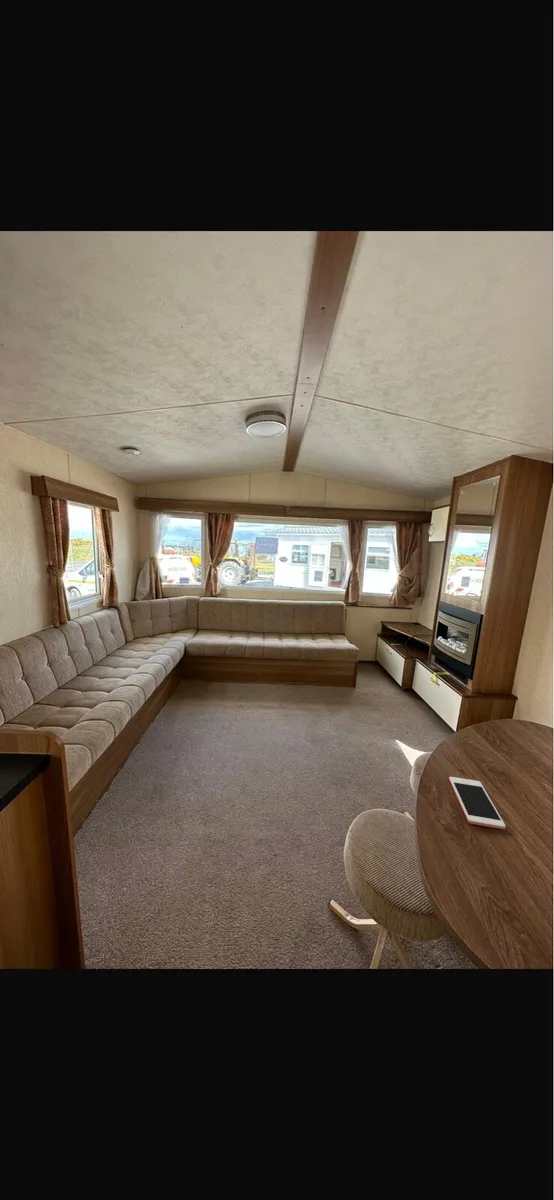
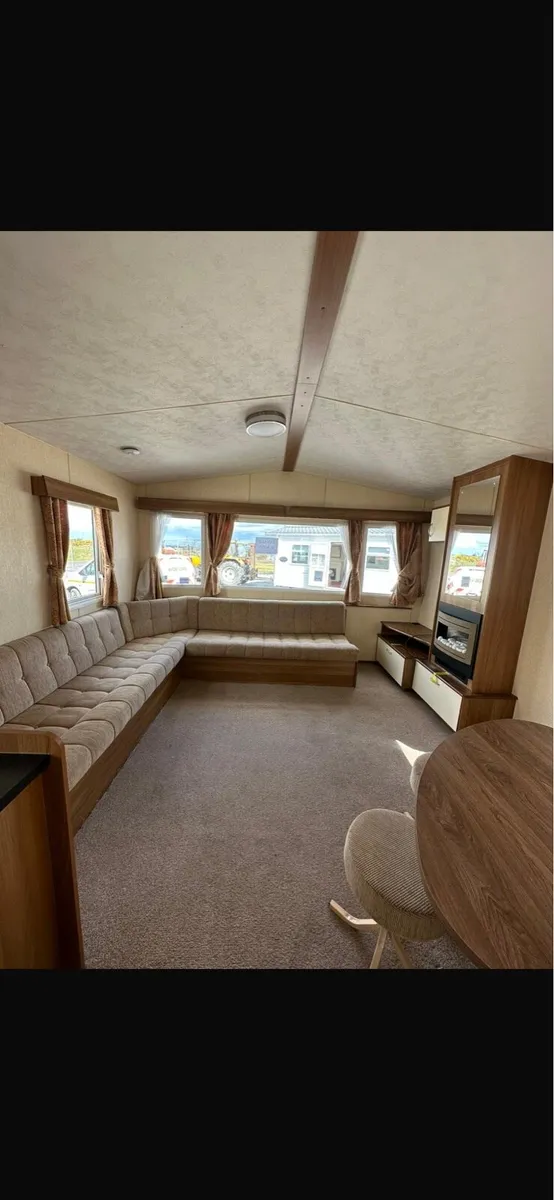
- cell phone (474, 800)
